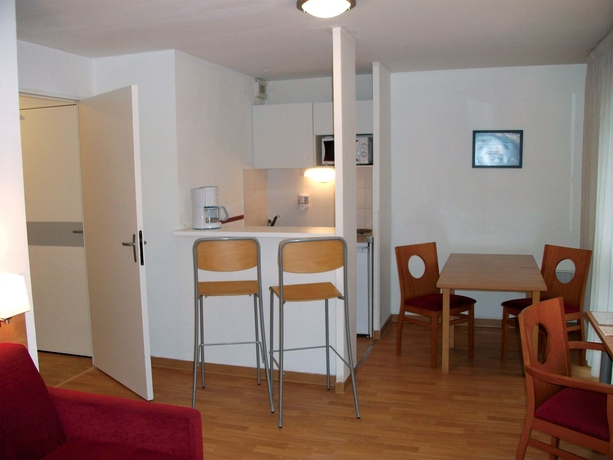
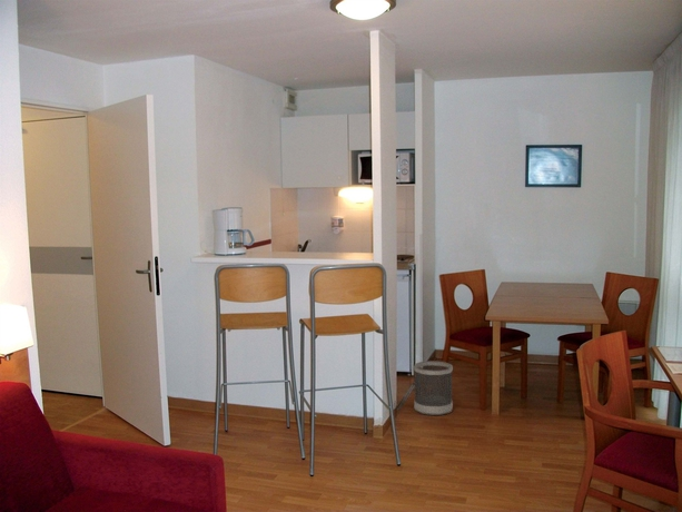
+ wastebasket (433, 387)
